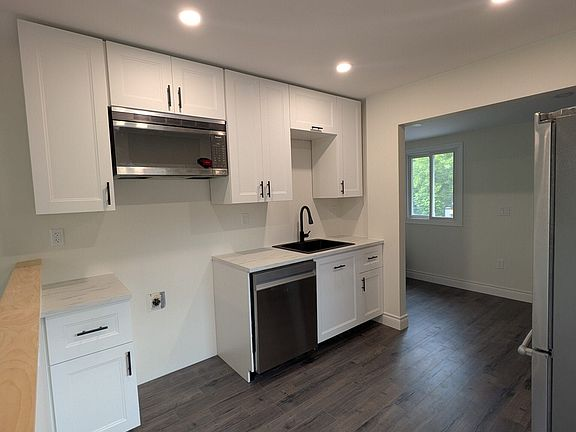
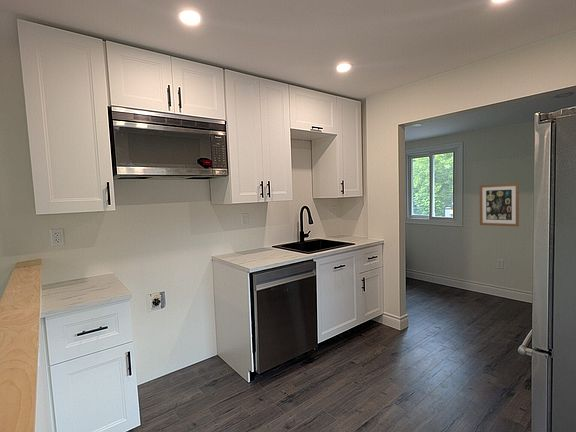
+ wall art (498, 205)
